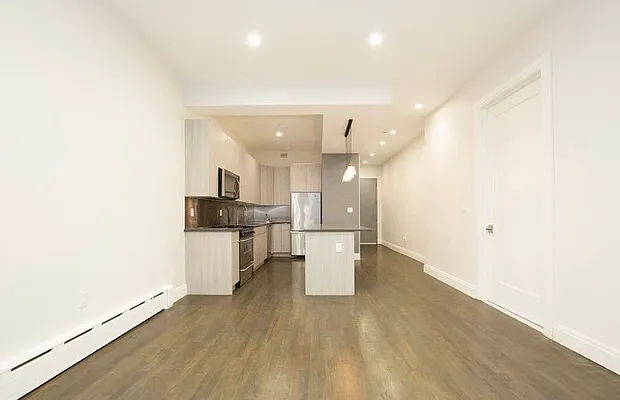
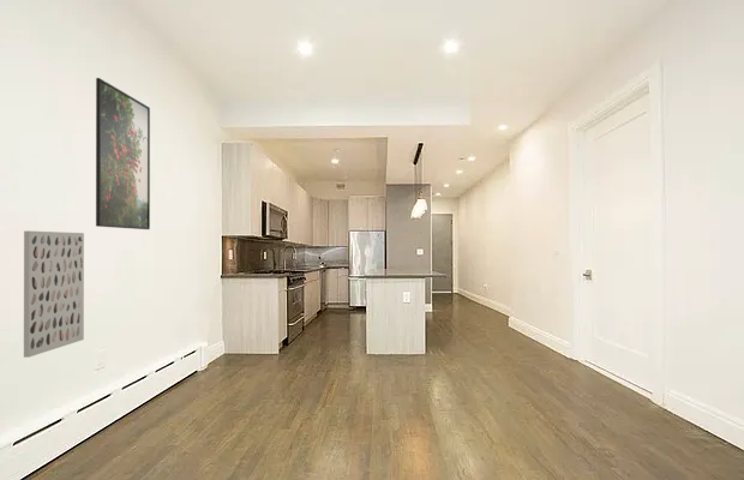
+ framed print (125, 161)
+ wall art (55, 289)
